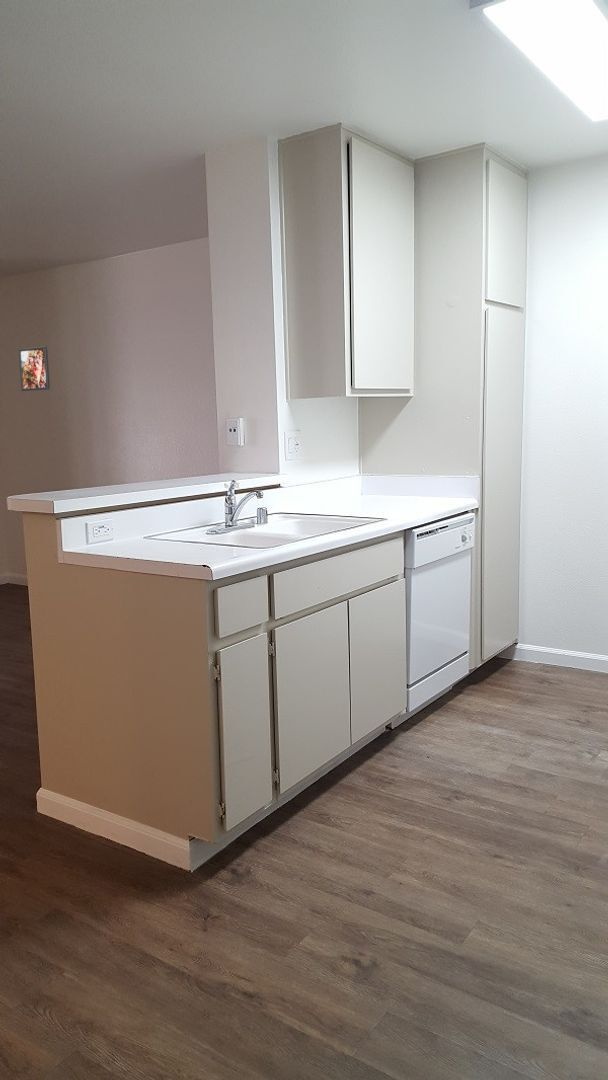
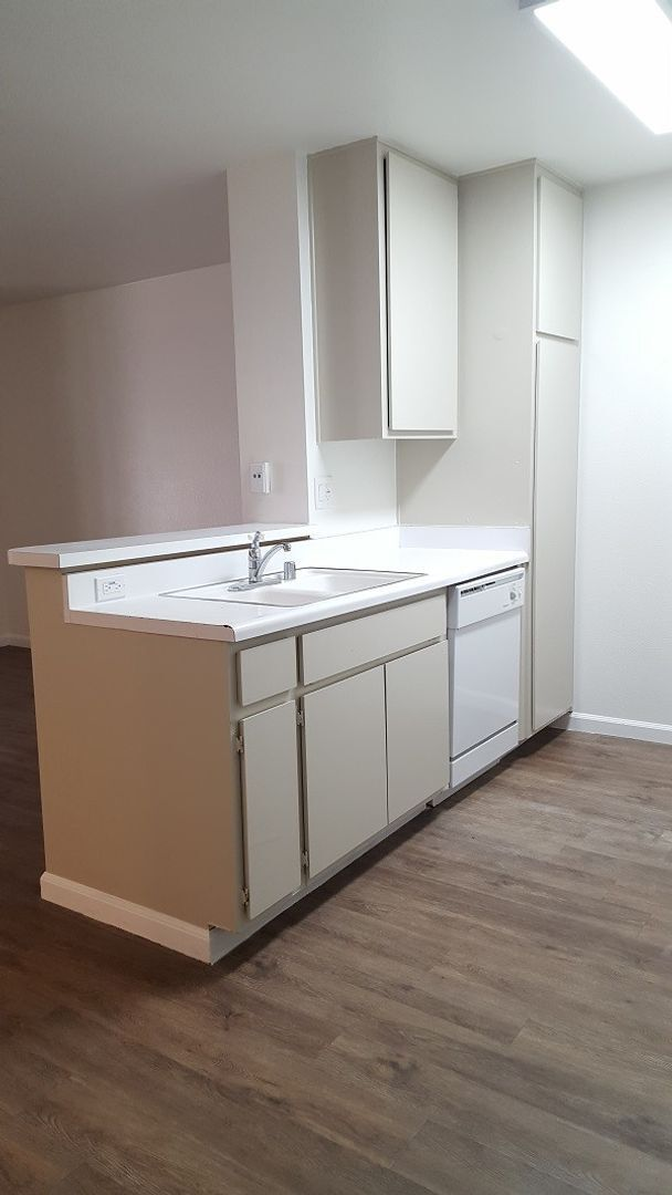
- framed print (34, 369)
